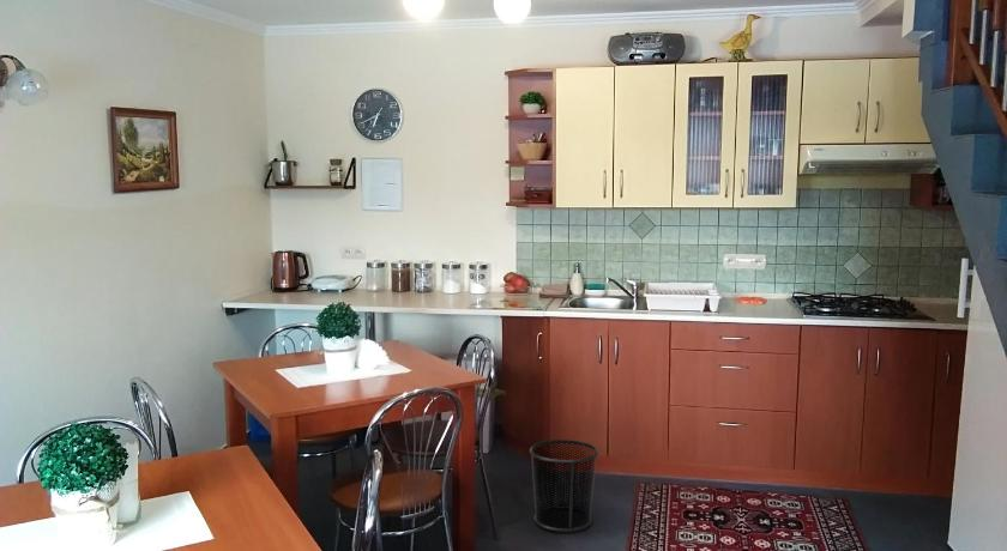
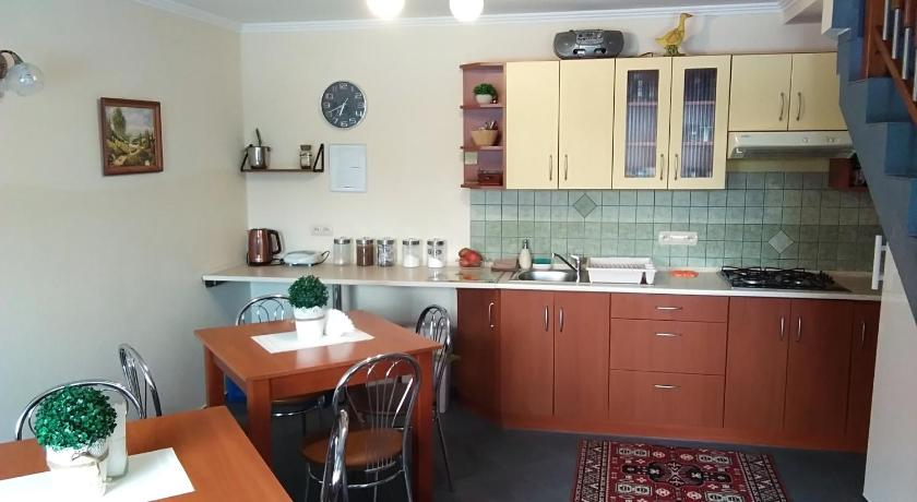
- waste bin (562, 484)
